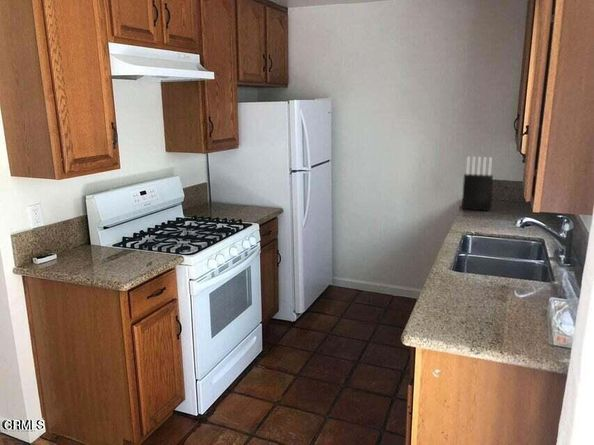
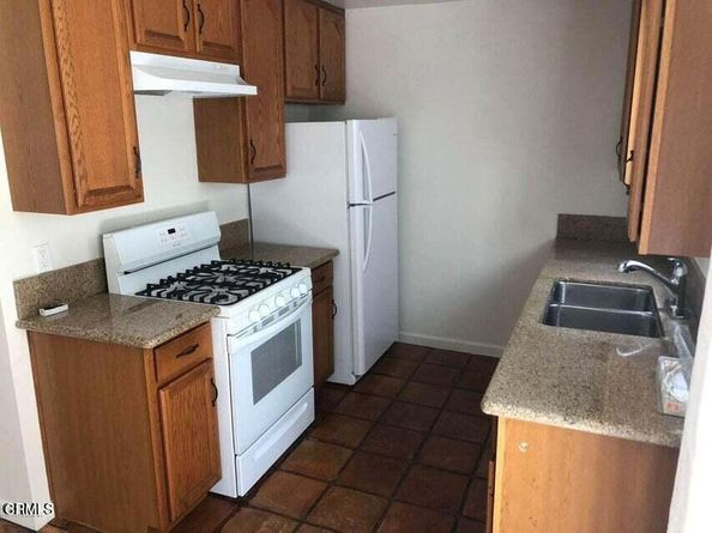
- knife block (478, 182)
